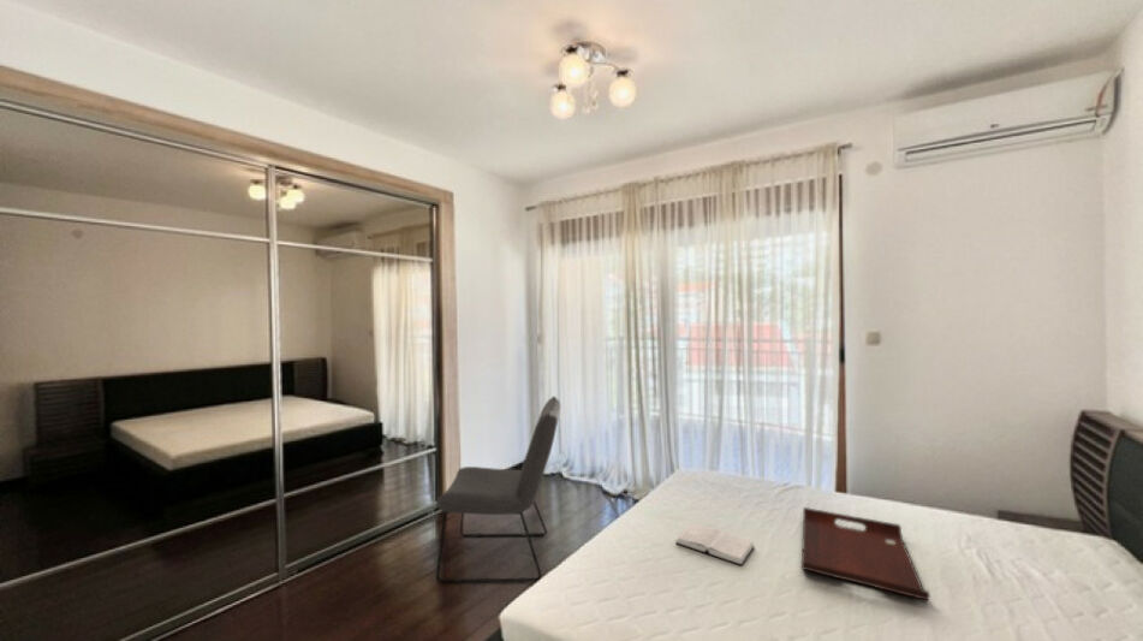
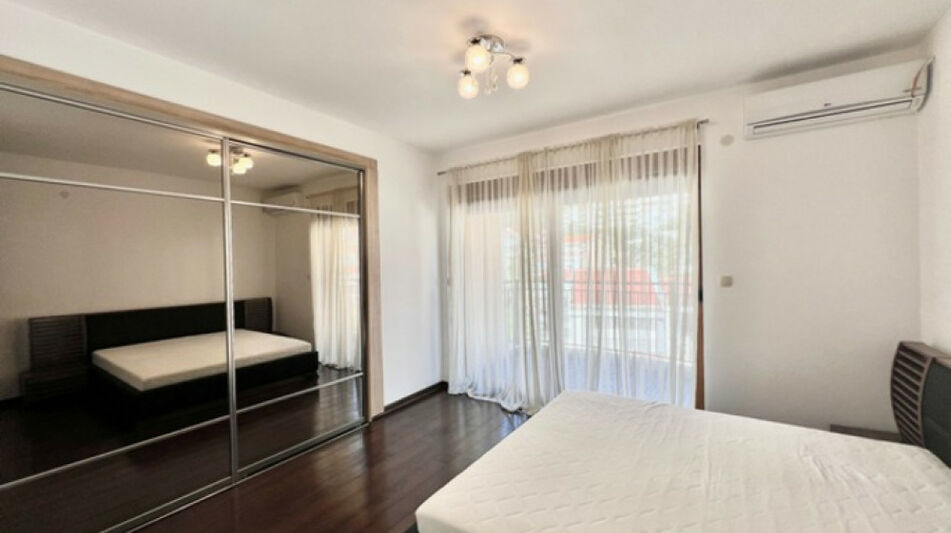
- serving tray (855, 547)
- hardback book (714, 541)
- chair (504, 480)
